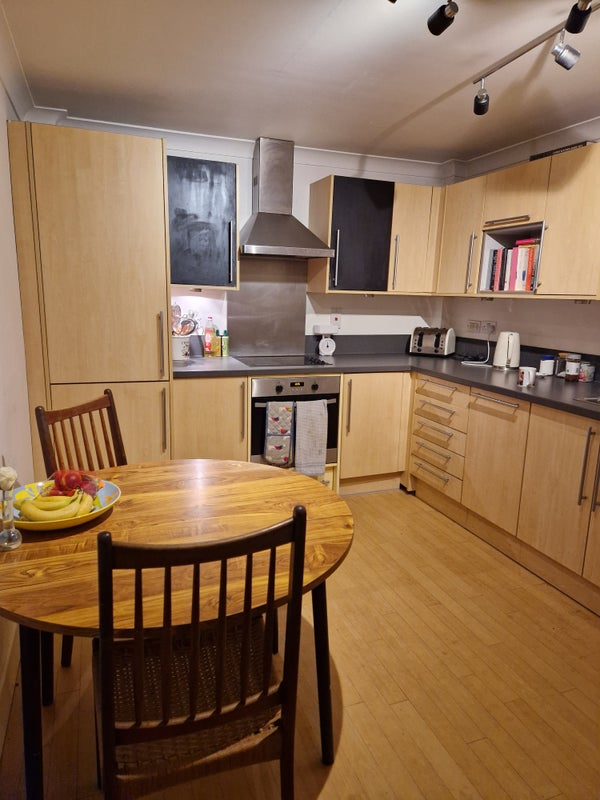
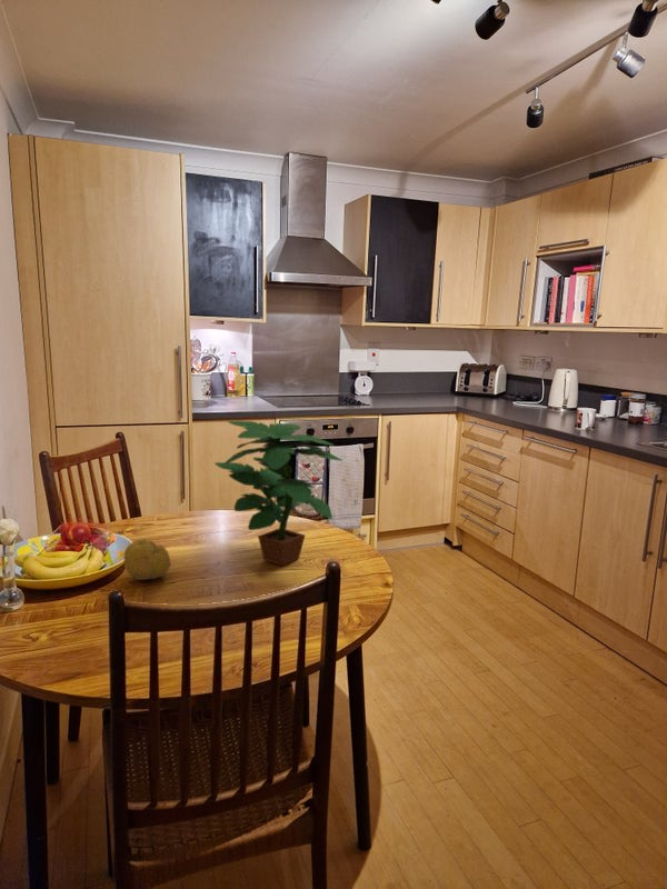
+ fruit (146, 559)
+ potted plant (276, 492)
